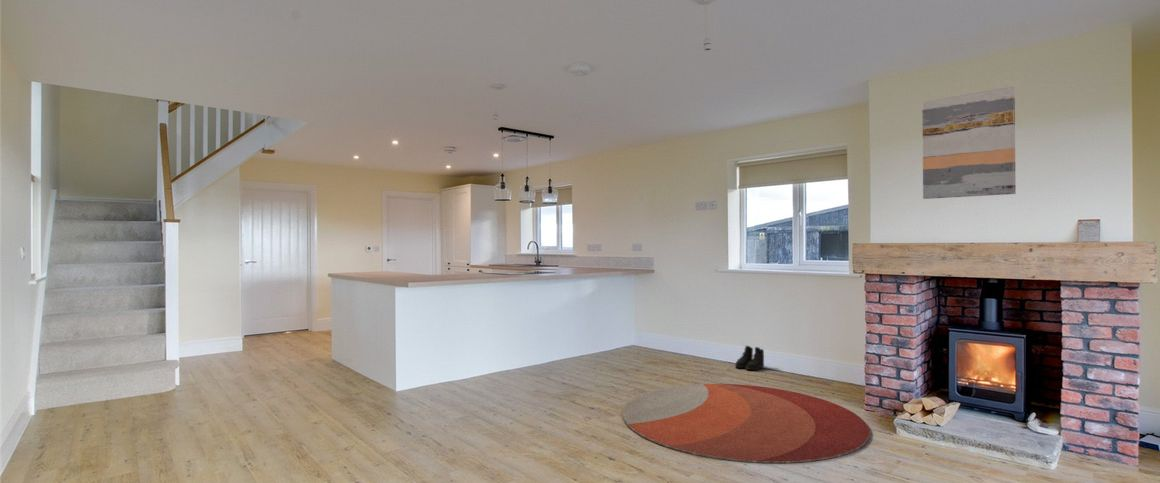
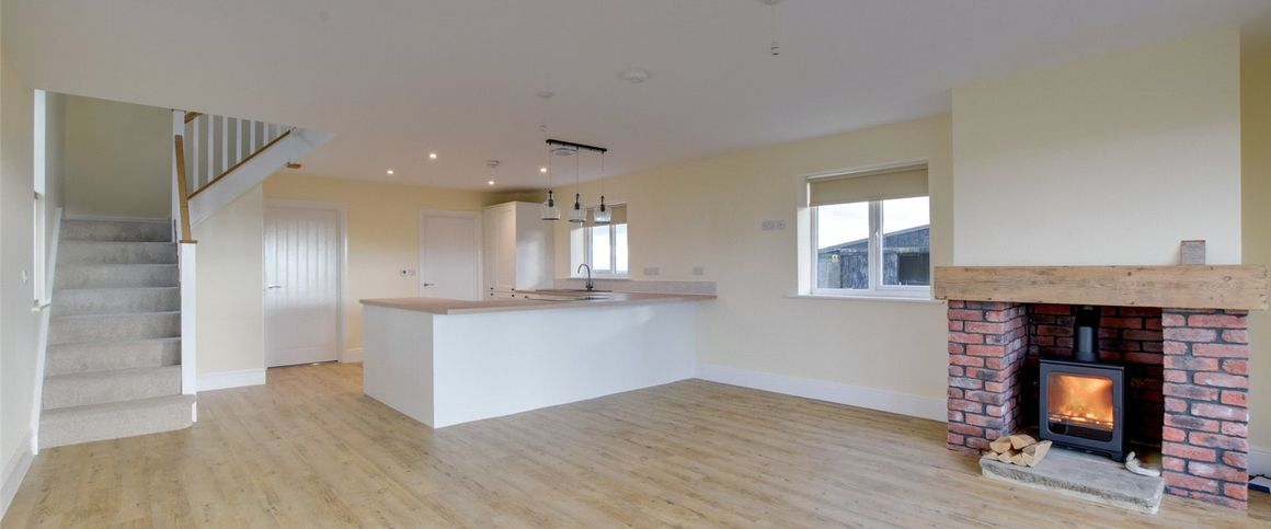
- boots (749, 357)
- wall art (966, 145)
- rug (738, 415)
